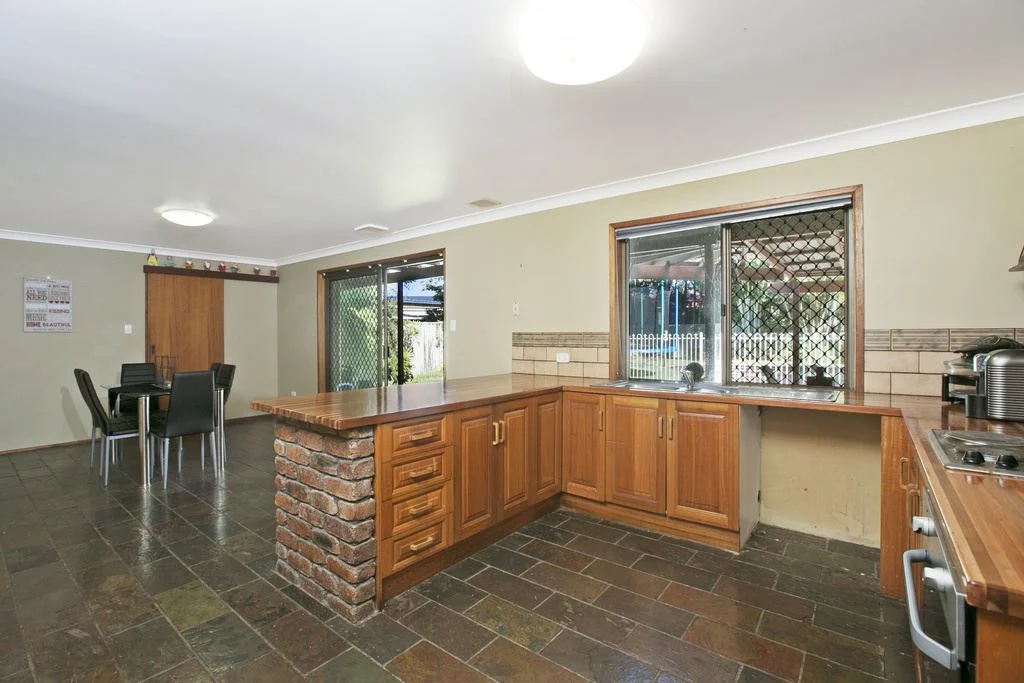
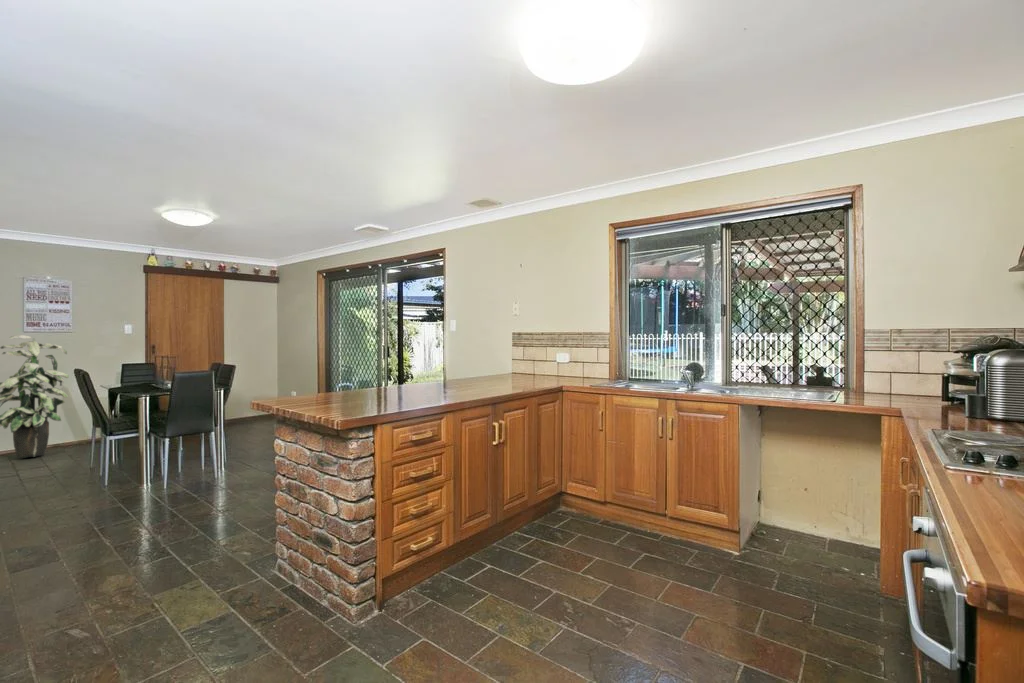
+ indoor plant (28, 396)
